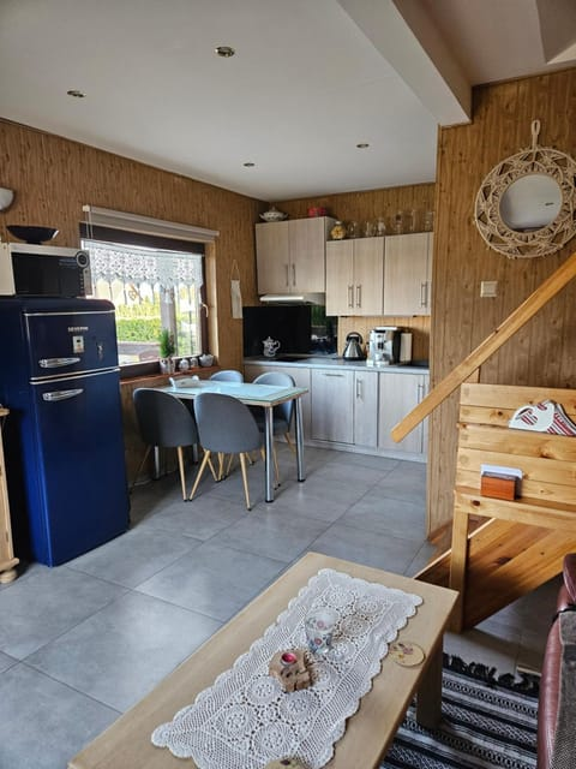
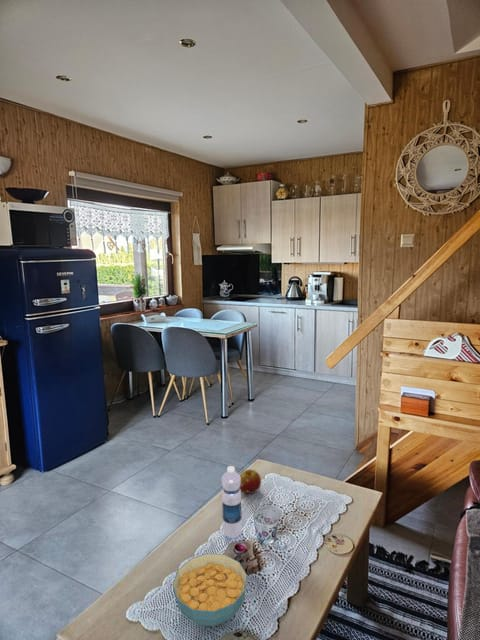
+ cereal bowl (210, 596)
+ water bottle (231, 500)
+ fruit (249, 481)
